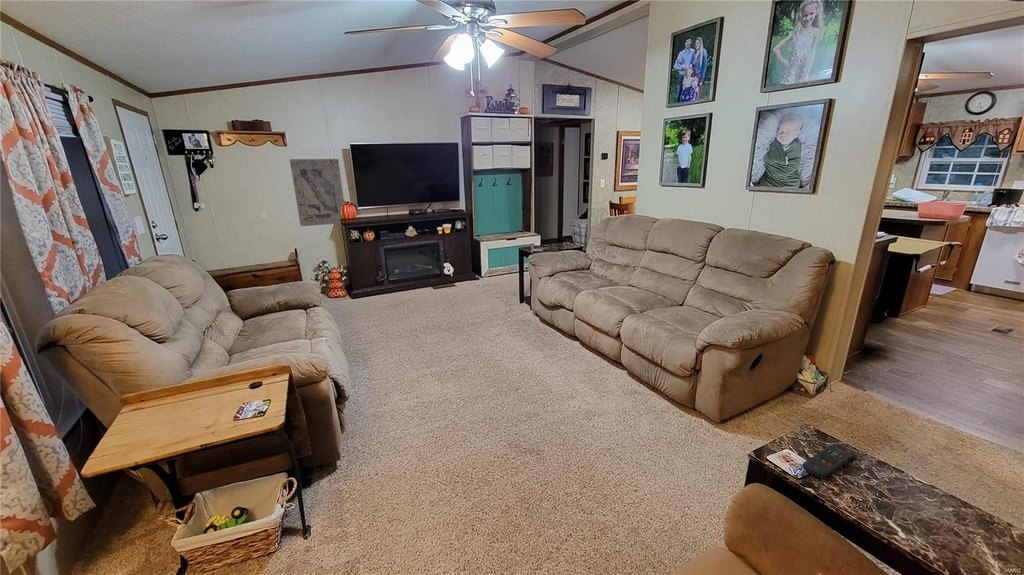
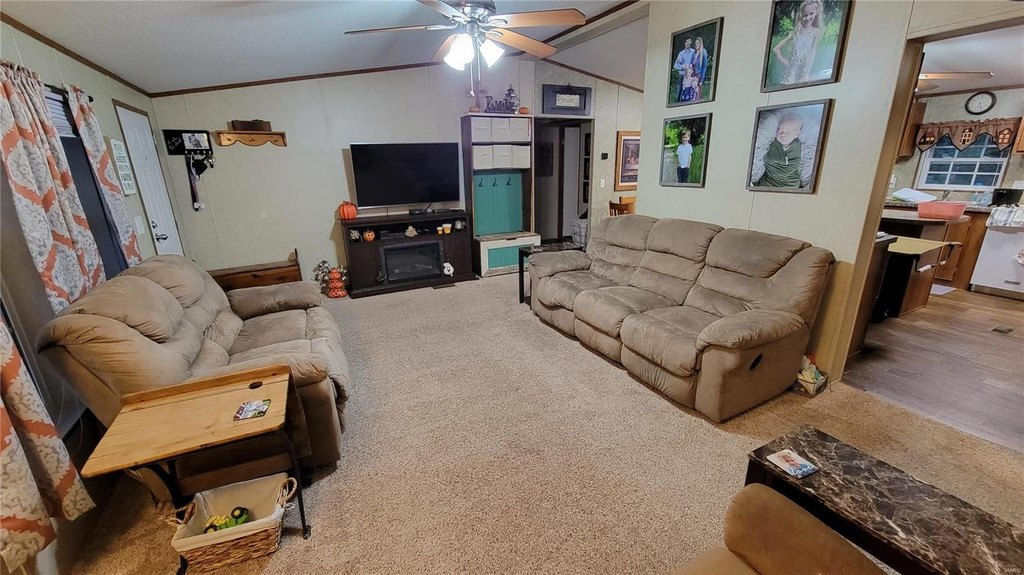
- wall art (319, 192)
- remote control (829, 459)
